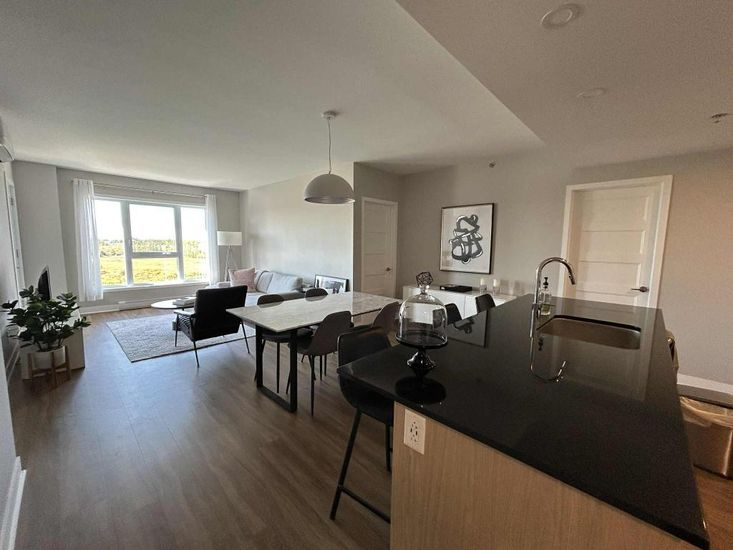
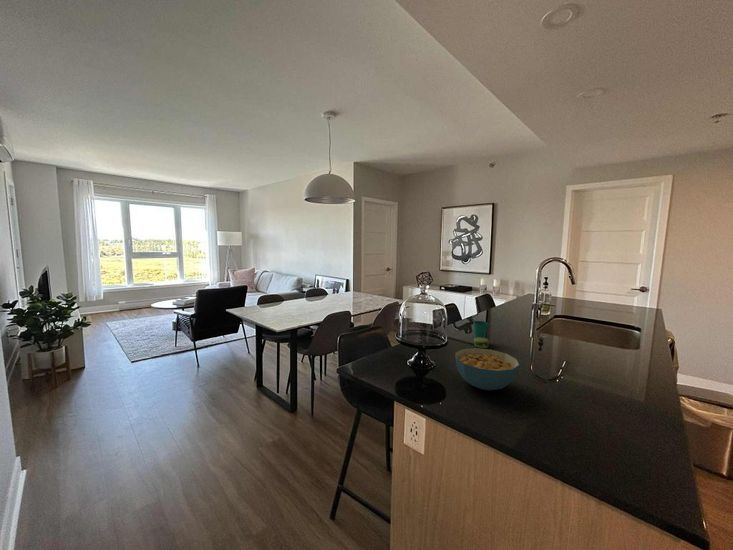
+ cereal bowl (485, 372)
+ cup (481, 334)
